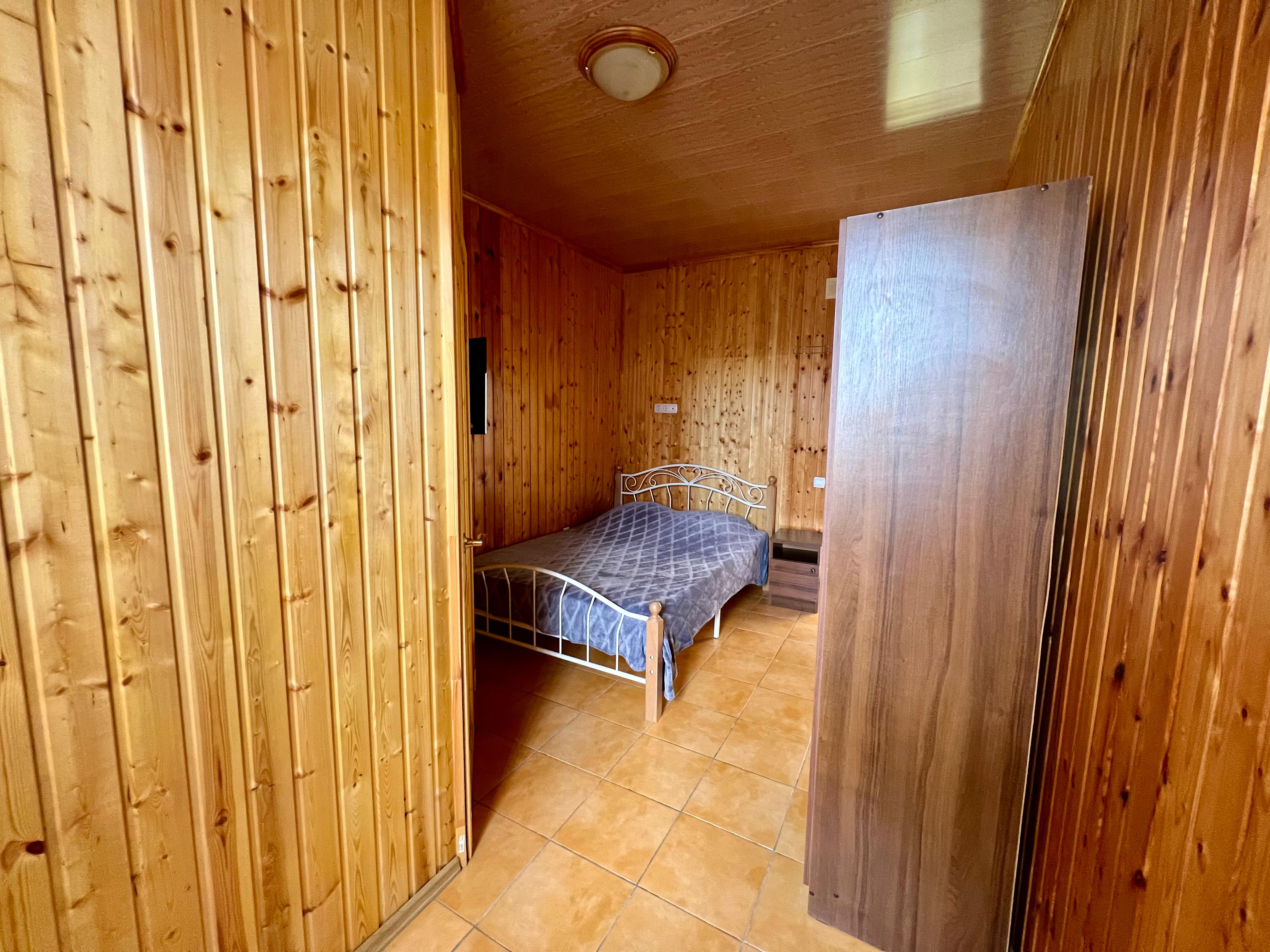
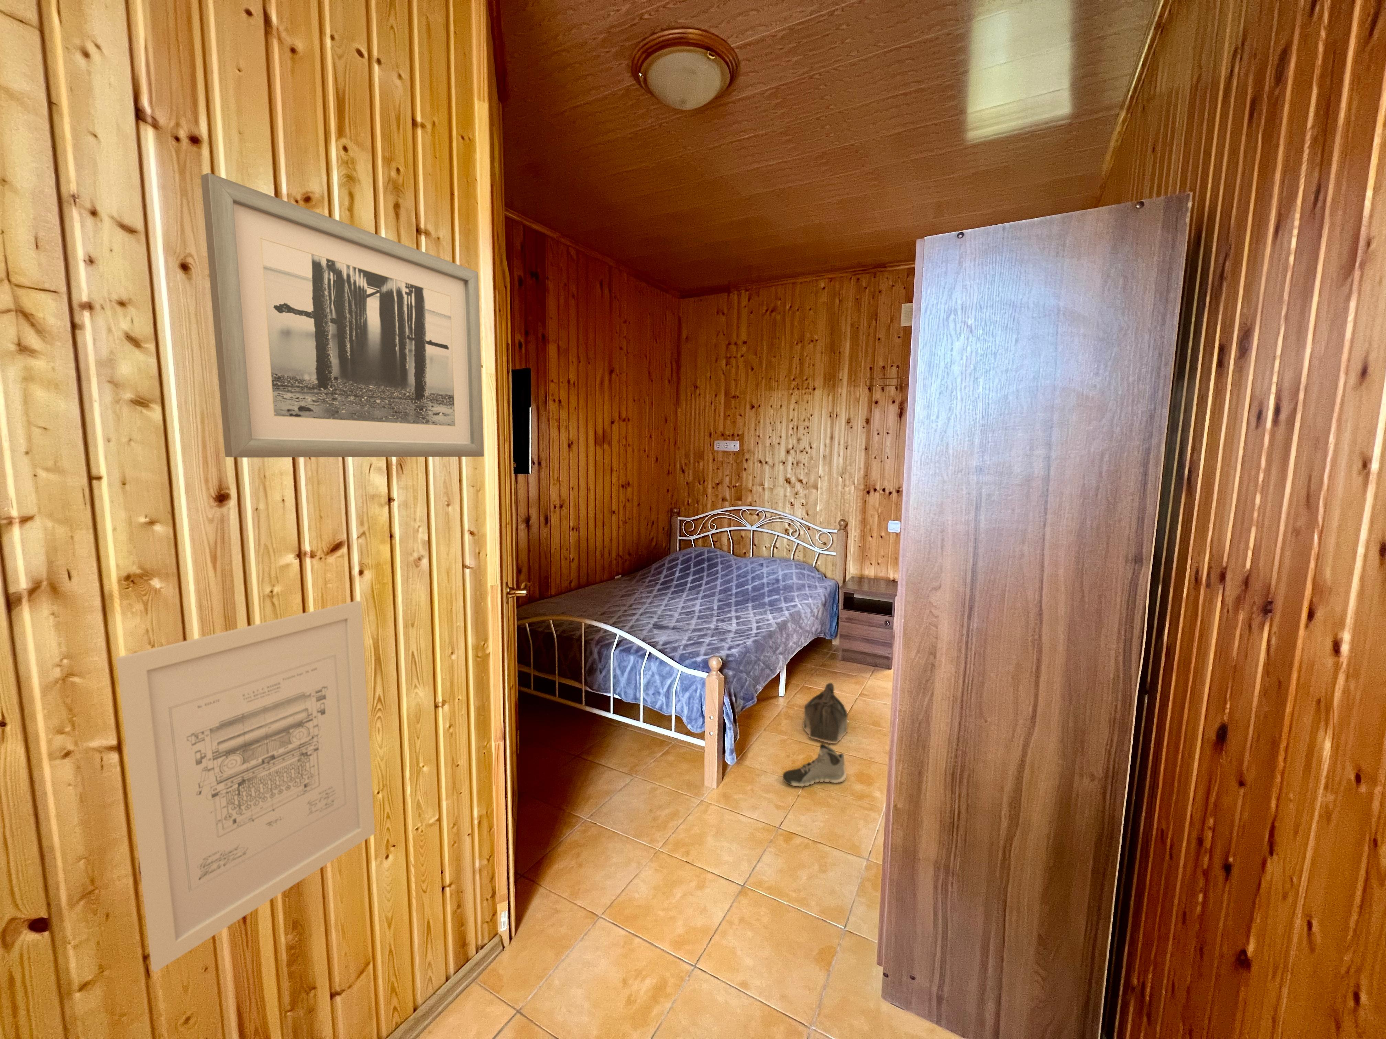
+ saddlebag (825, 709)
+ wall art (374, 348)
+ sneaker (814, 762)
+ wall art (270, 762)
